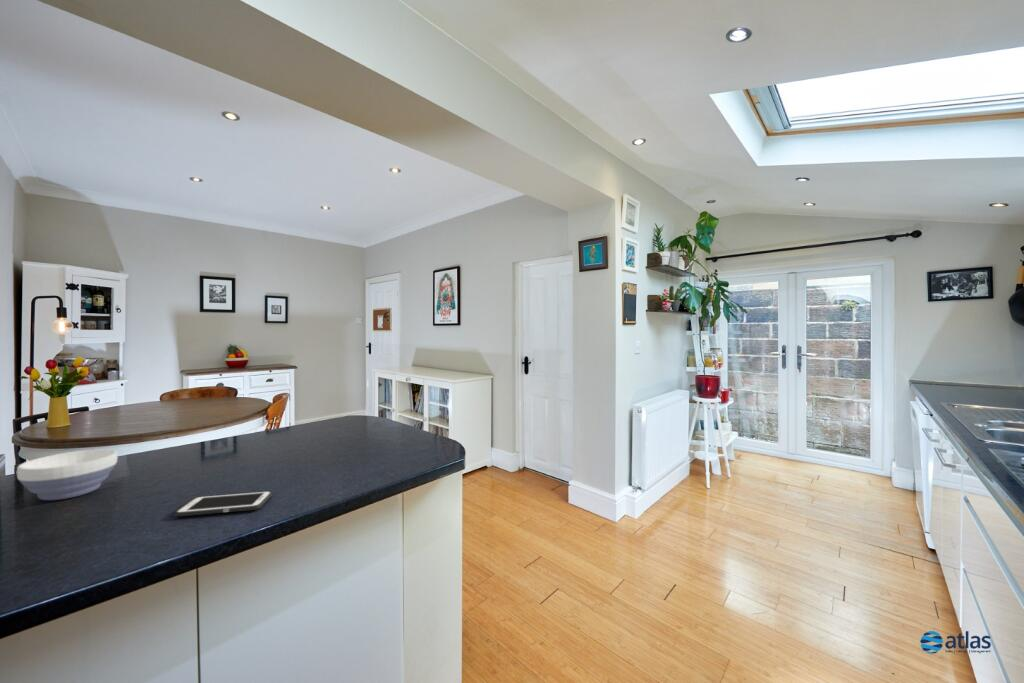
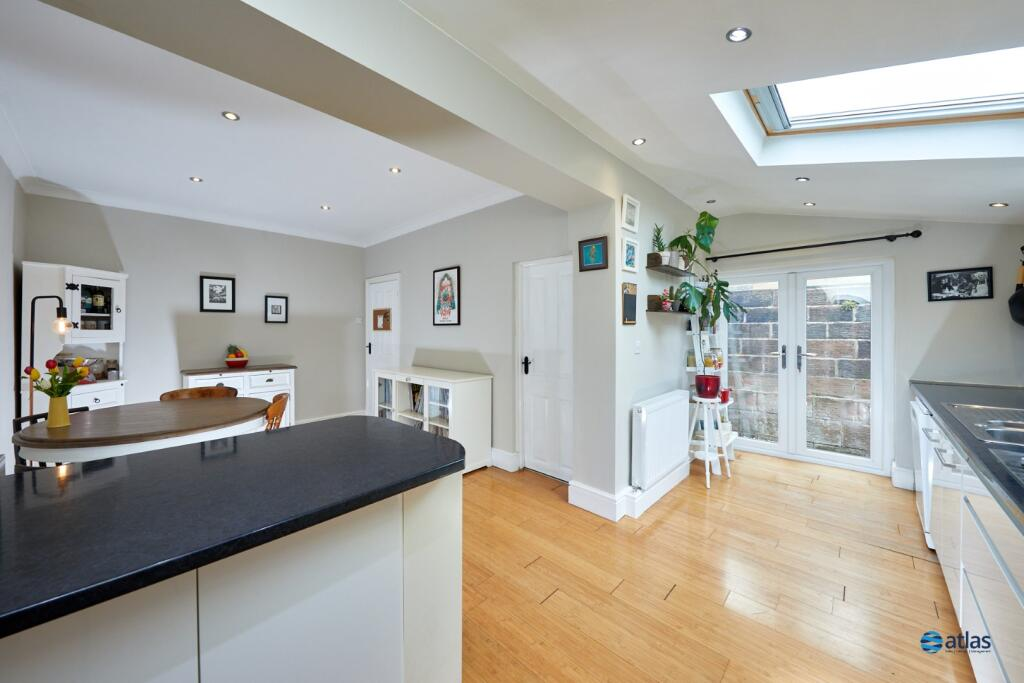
- bowl (70, 475)
- cell phone (226, 503)
